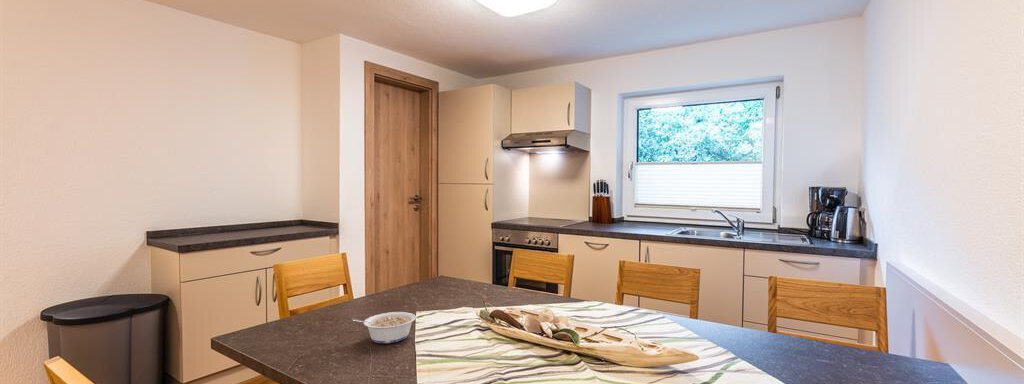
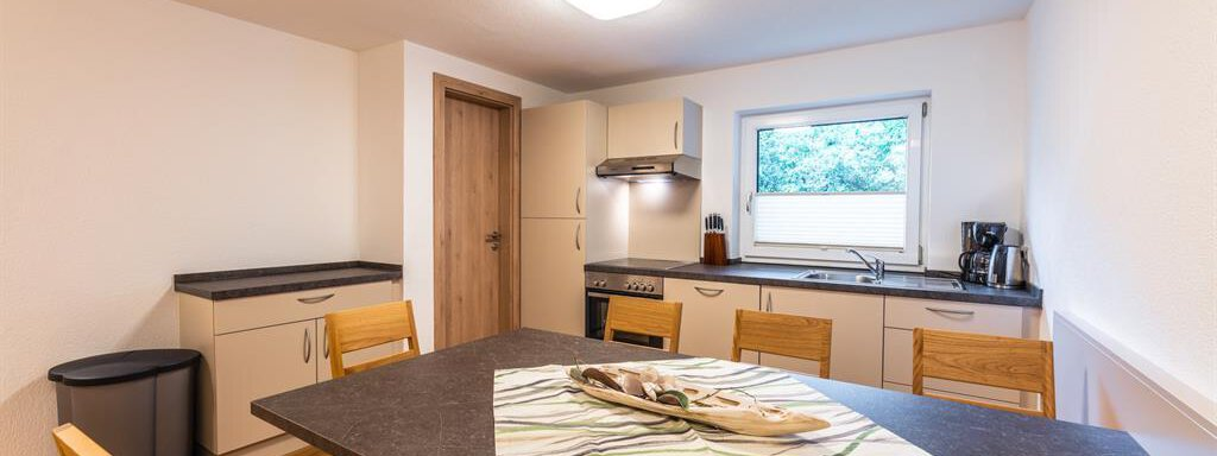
- legume (388, 327)
